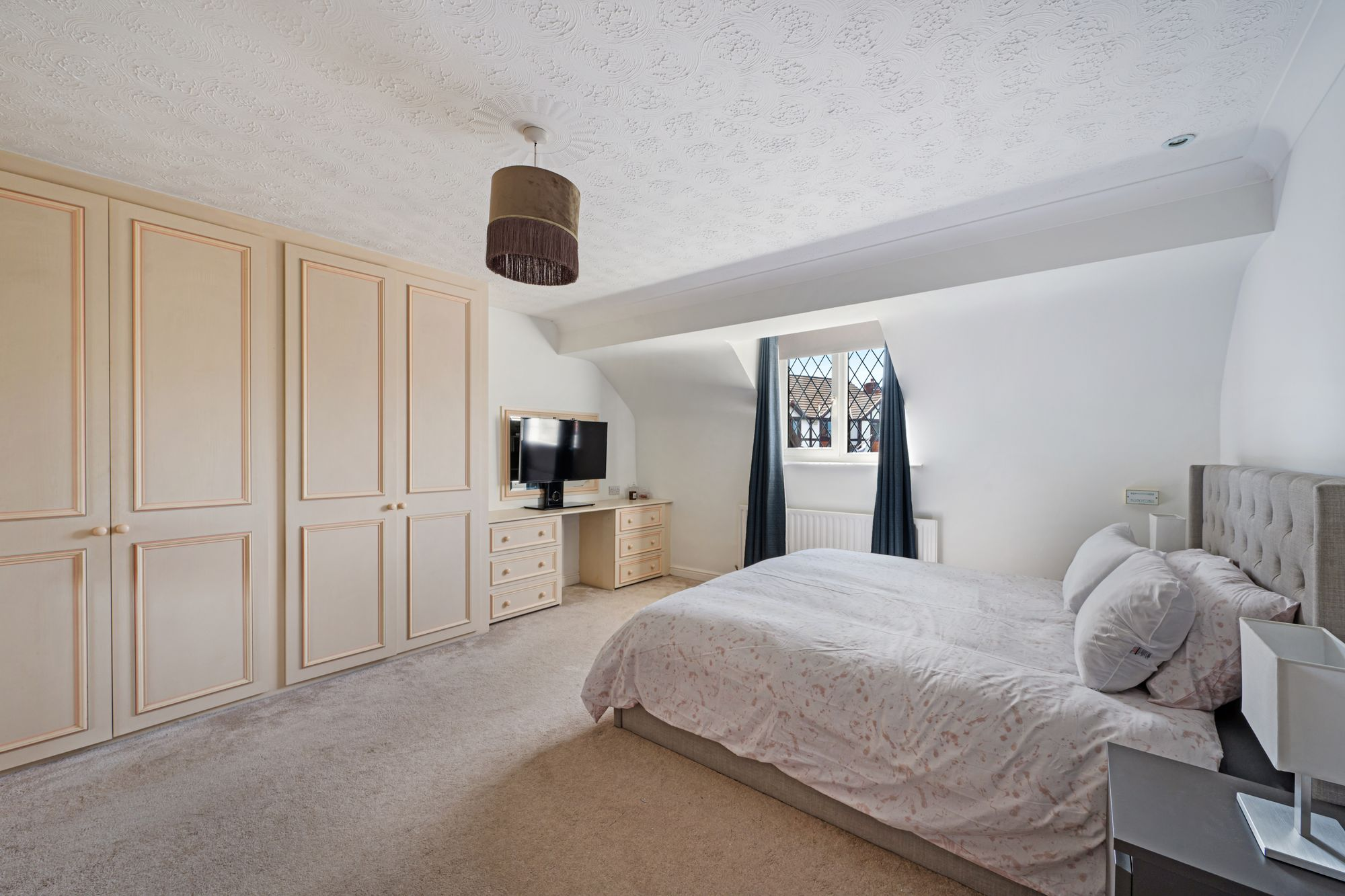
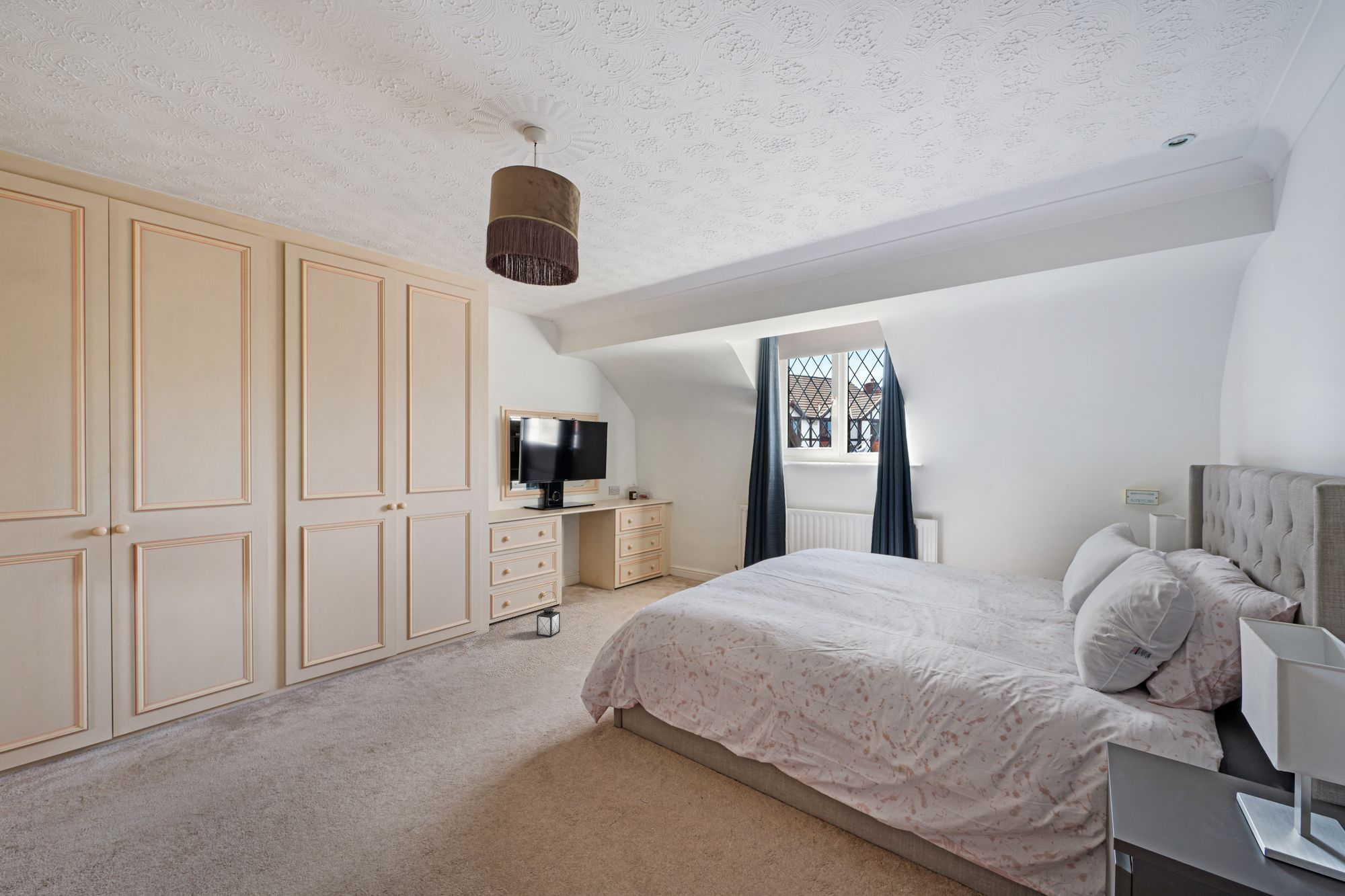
+ lantern (548, 612)
